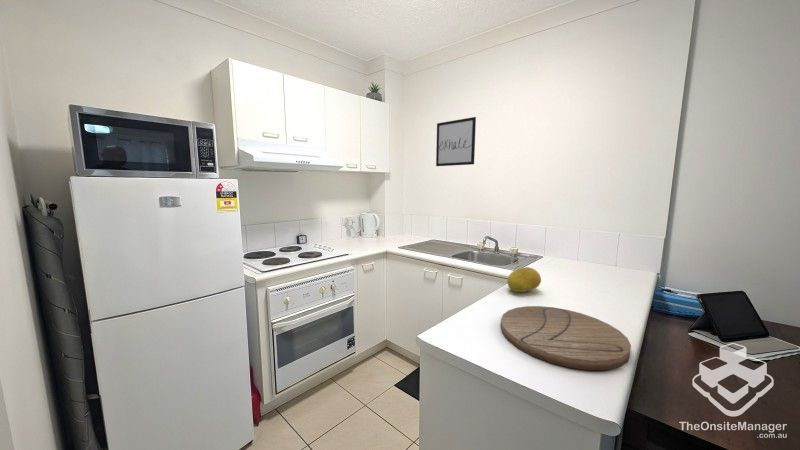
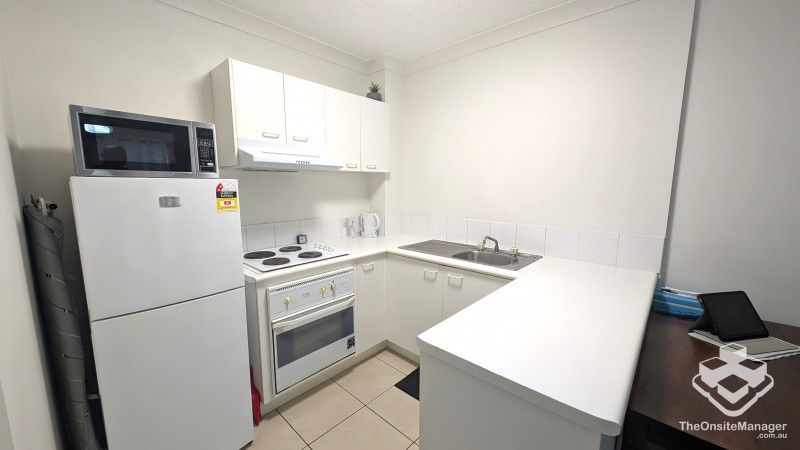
- fruit (523, 279)
- cutting board (559, 332)
- wall art (454, 143)
